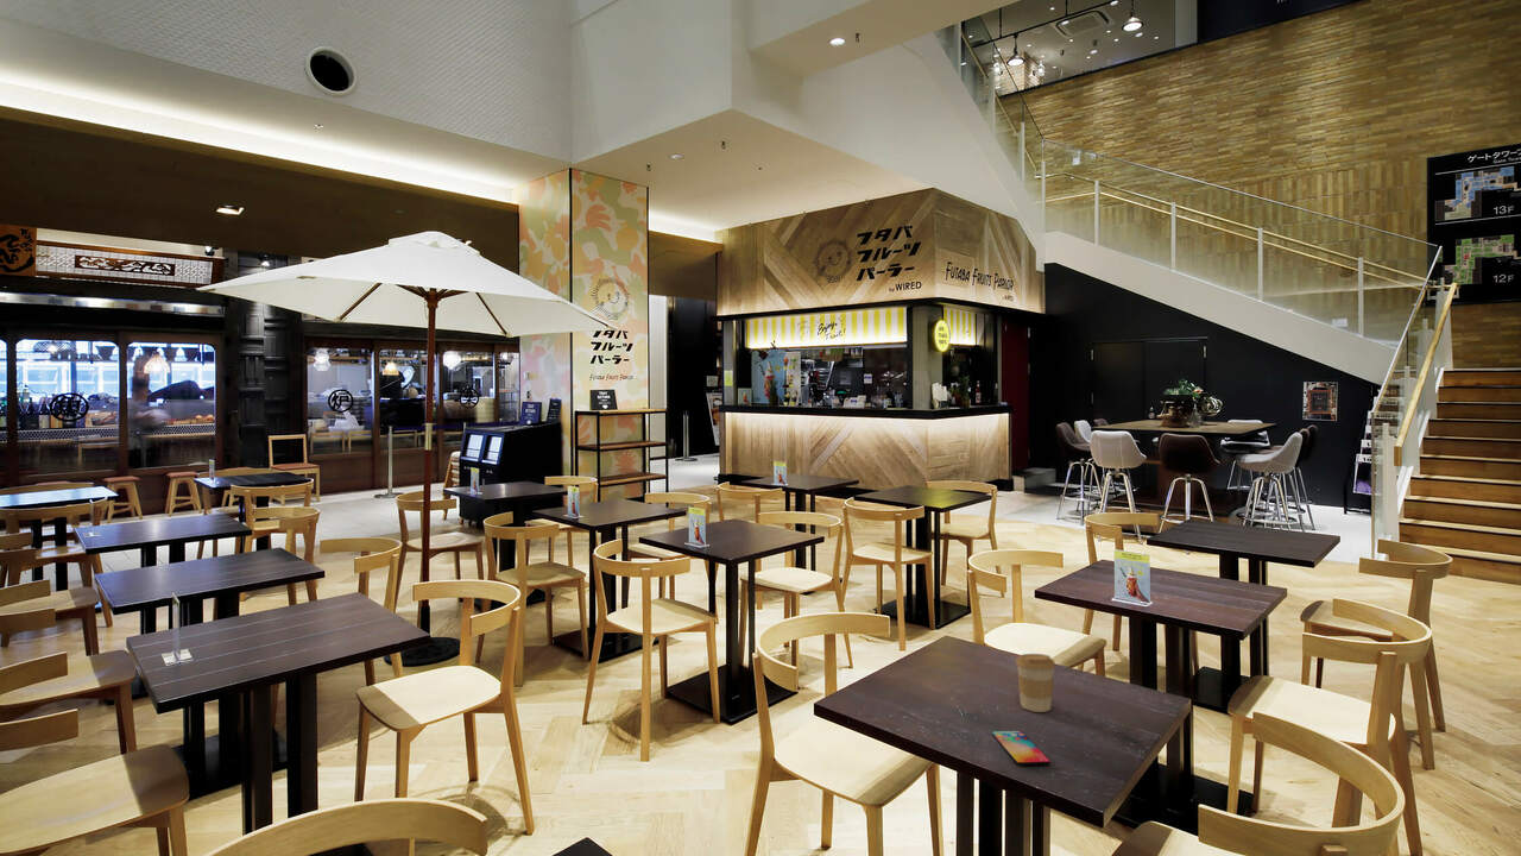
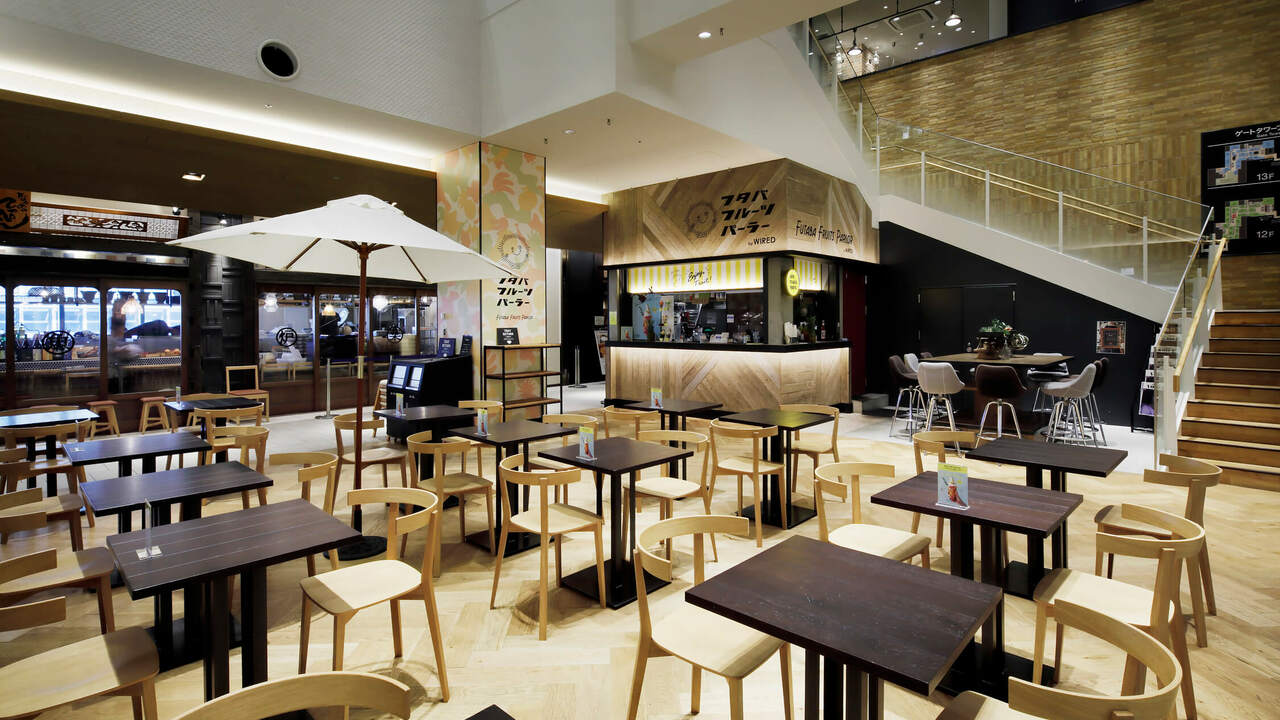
- coffee cup (1035, 680)
- smartphone (1020, 747)
